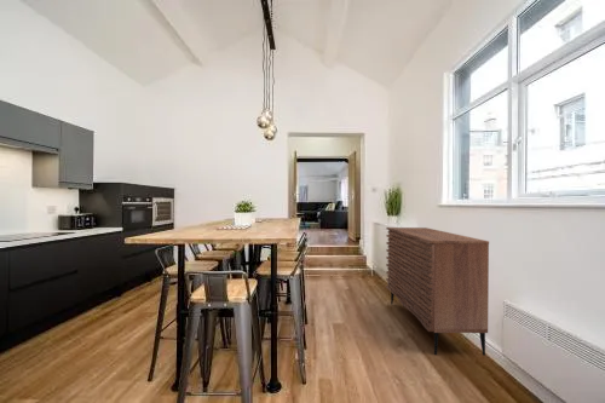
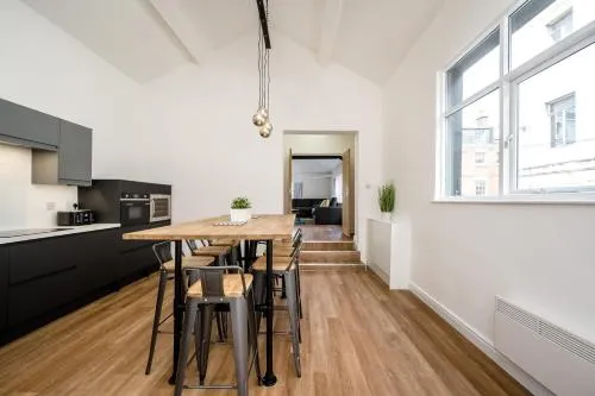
- sideboard (426, 278)
